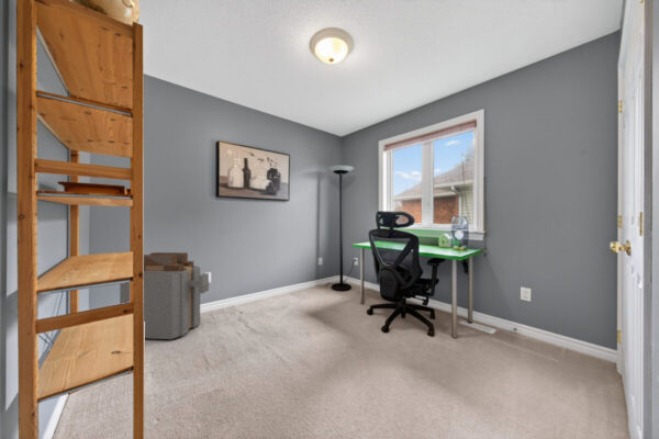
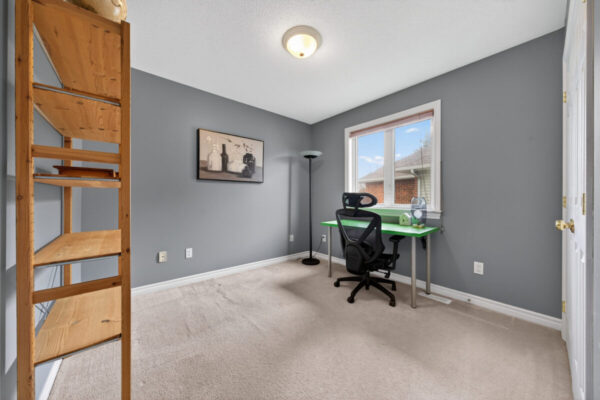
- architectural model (165, 292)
